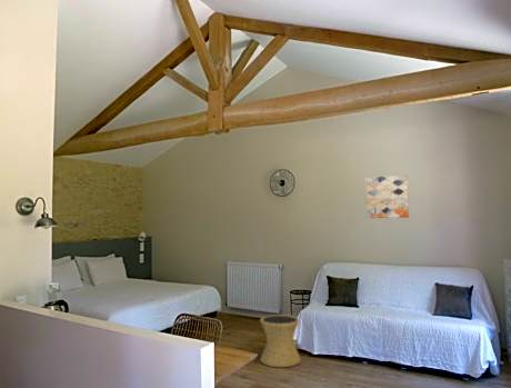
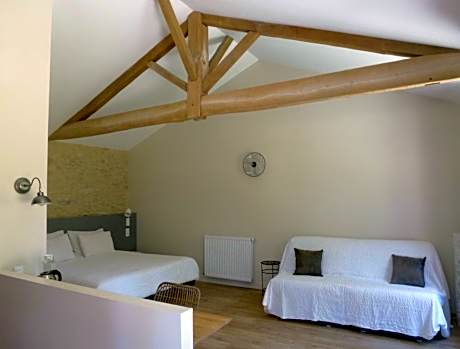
- side table (280, 339)
- wall art (385, 197)
